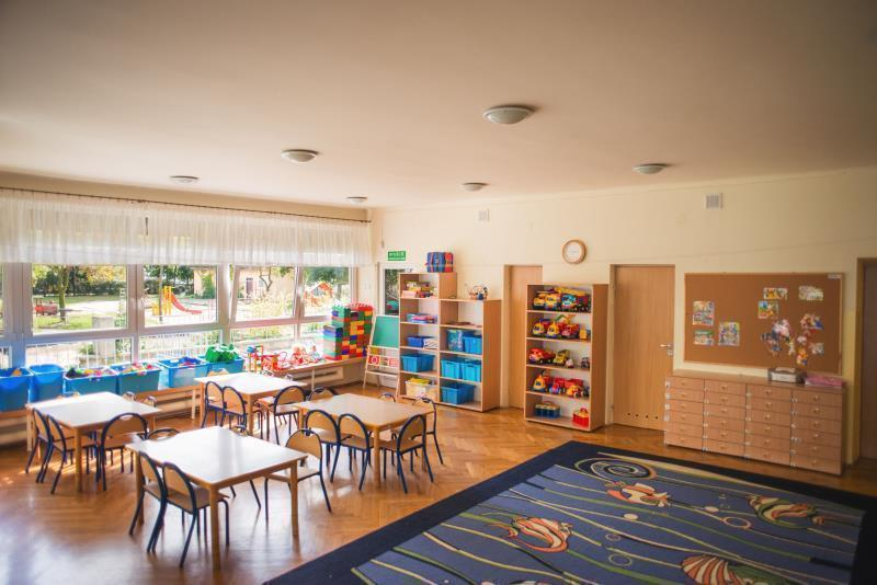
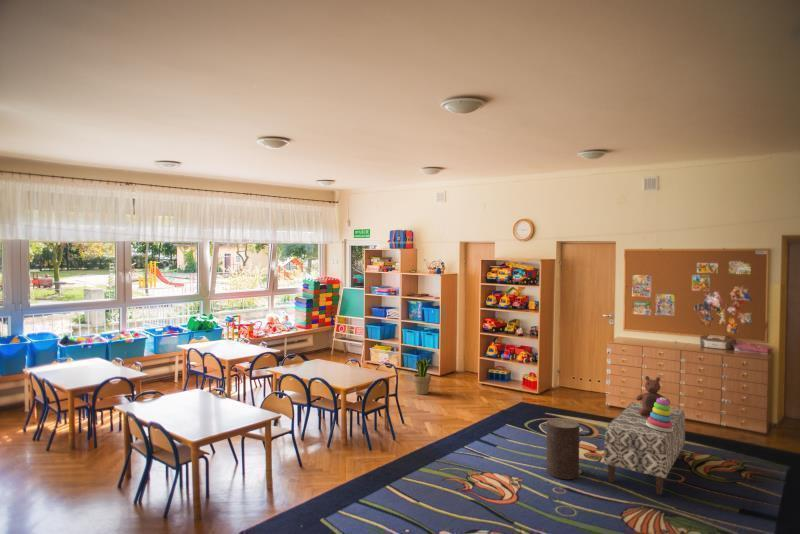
+ stuffed bear (652, 396)
+ stool (562, 447)
+ bench (646, 443)
+ potted plant (422, 375)
+ stacking toy (659, 413)
